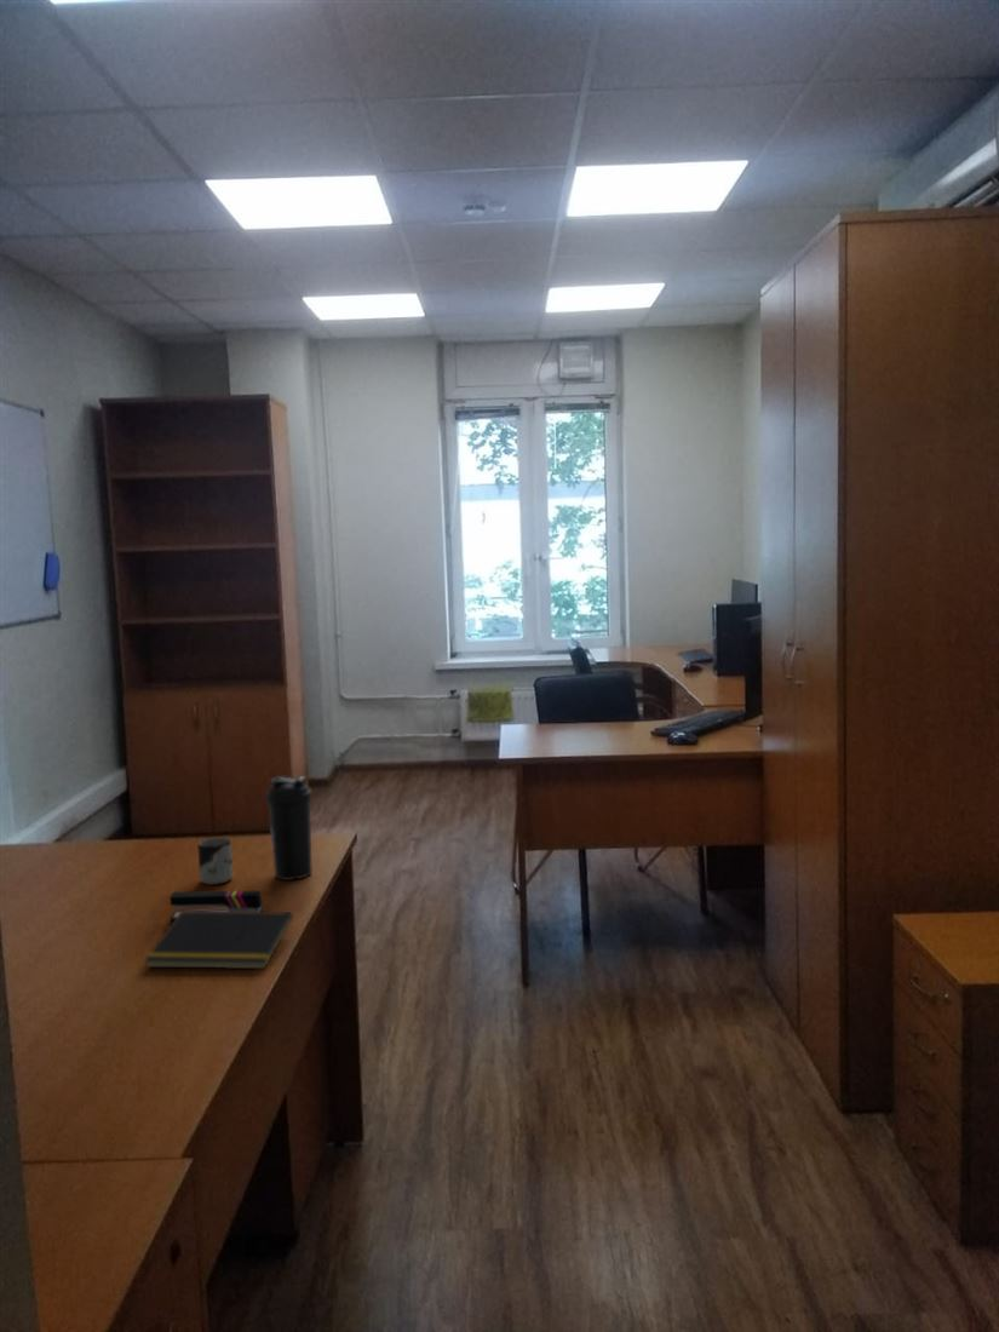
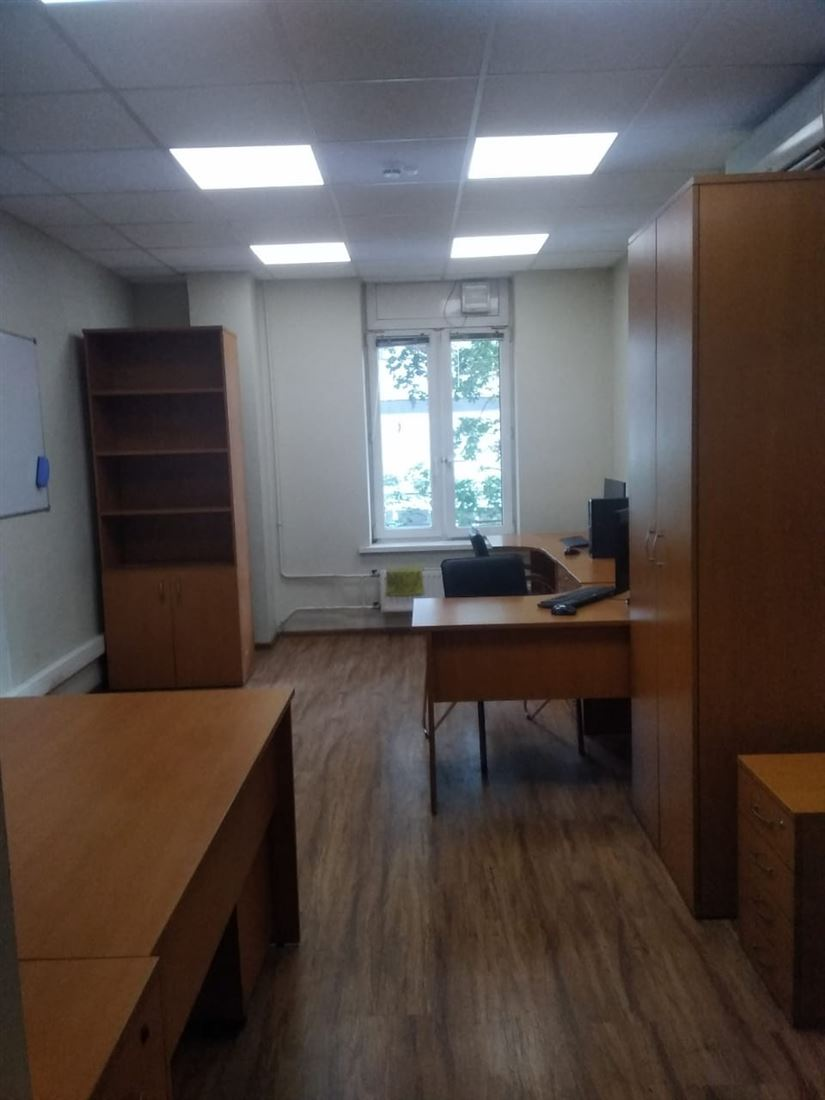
- water bottle (291, 826)
- cup (214, 862)
- stapler (216, 903)
- notepad (220, 938)
